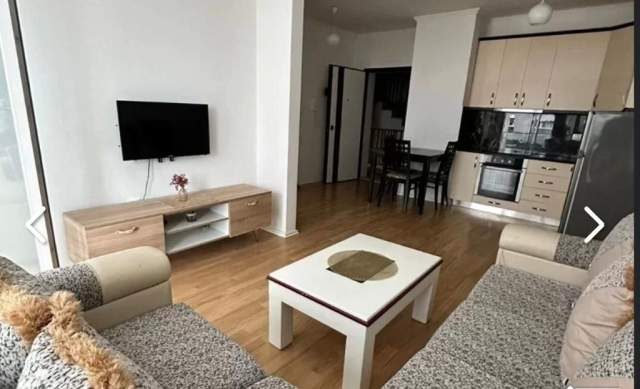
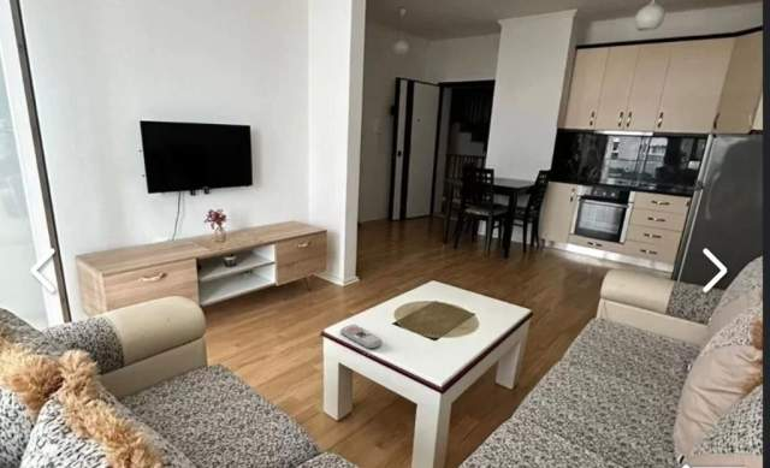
+ remote control (361, 336)
